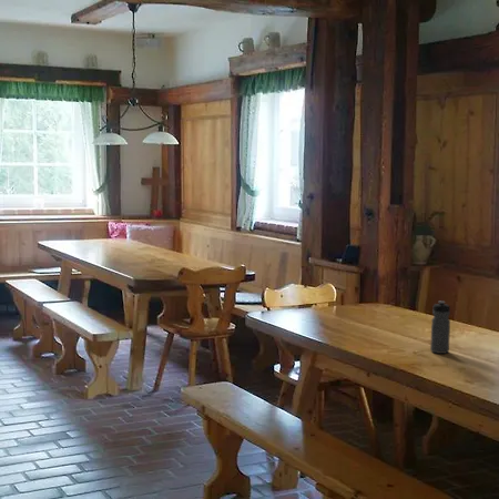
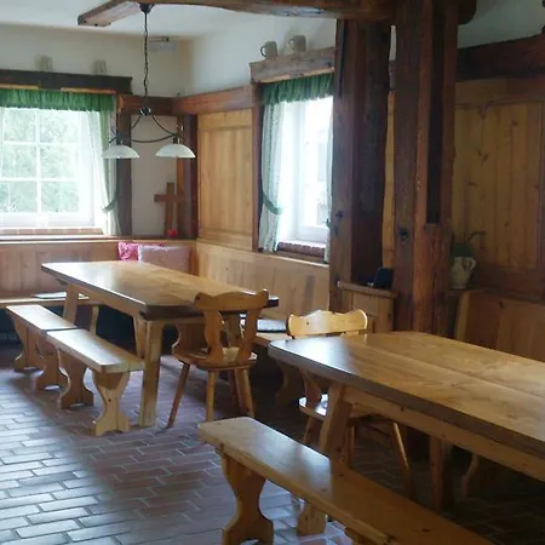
- water bottle (440, 326)
